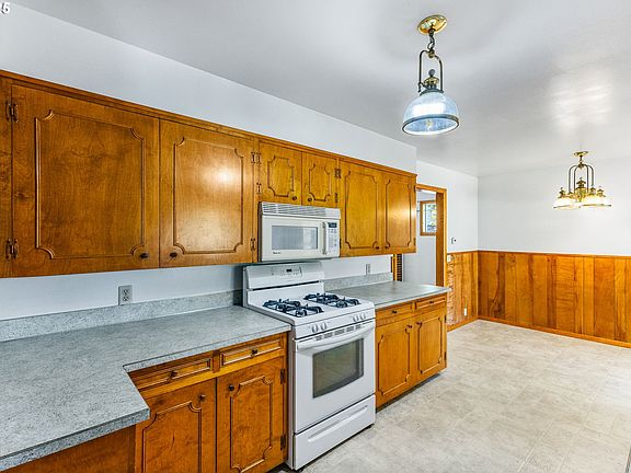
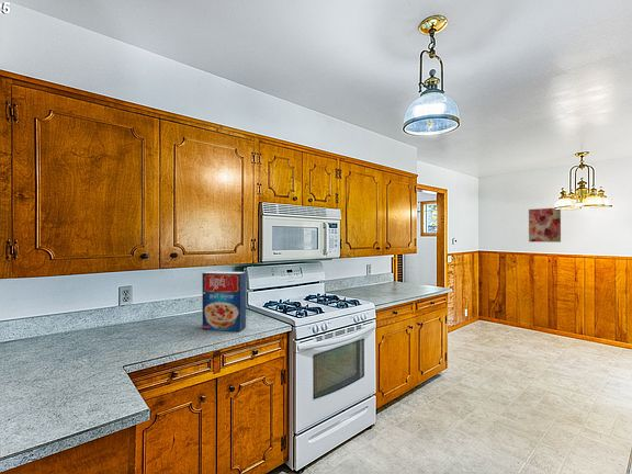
+ cereal box (224, 300)
+ wall art (544, 225)
